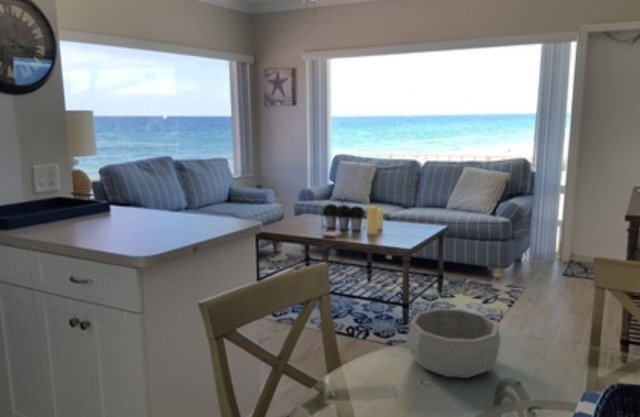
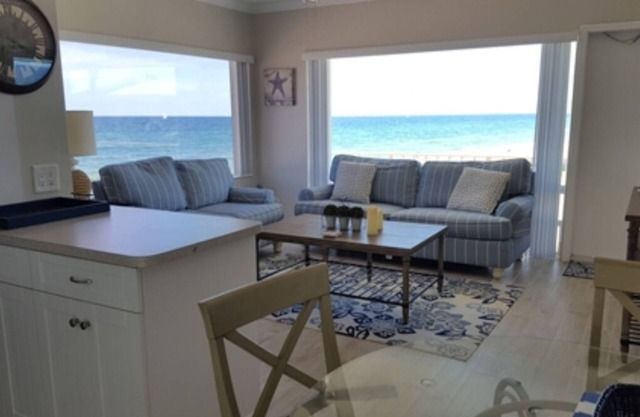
- decorative bowl (453, 343)
